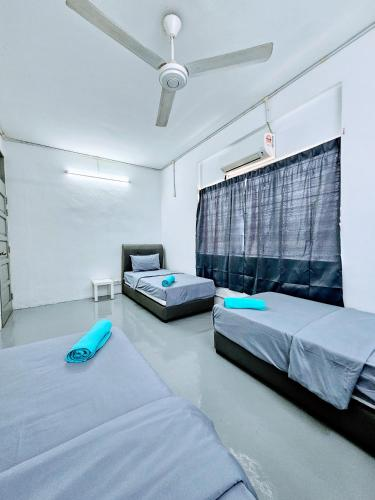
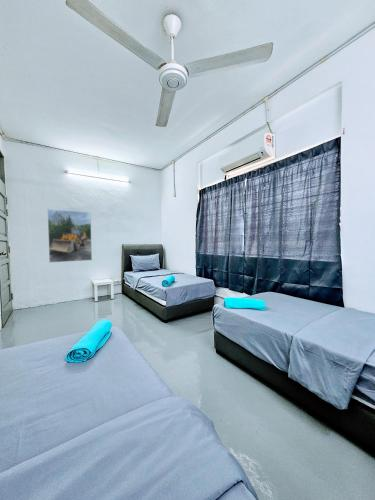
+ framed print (70, 236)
